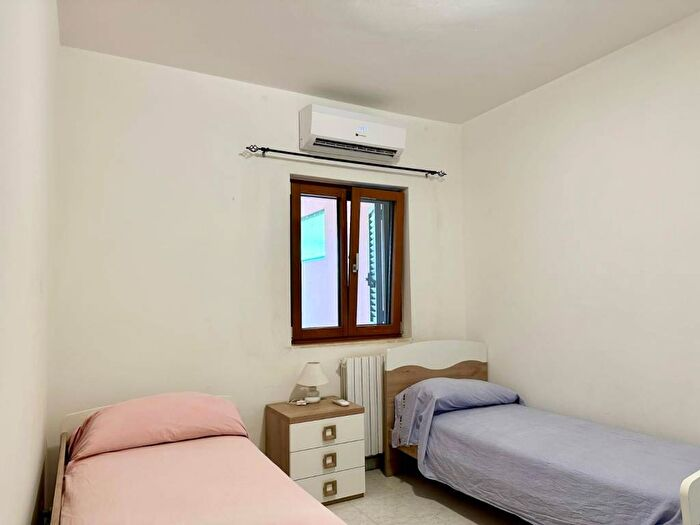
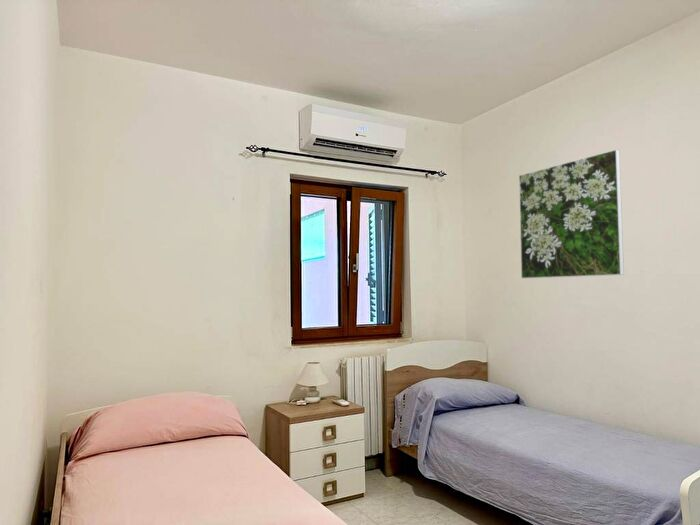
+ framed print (565, 220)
